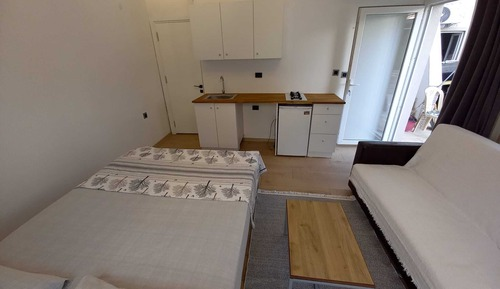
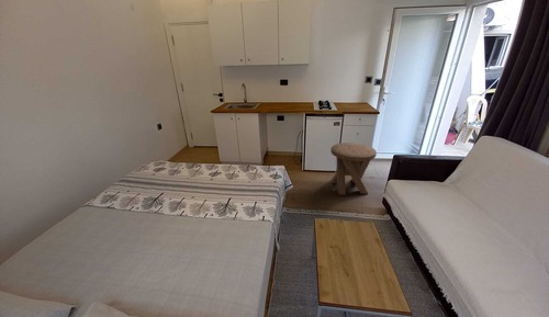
+ music stool (350, 168)
